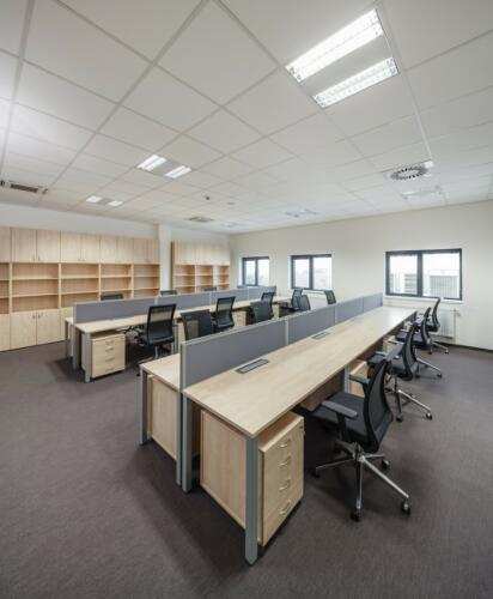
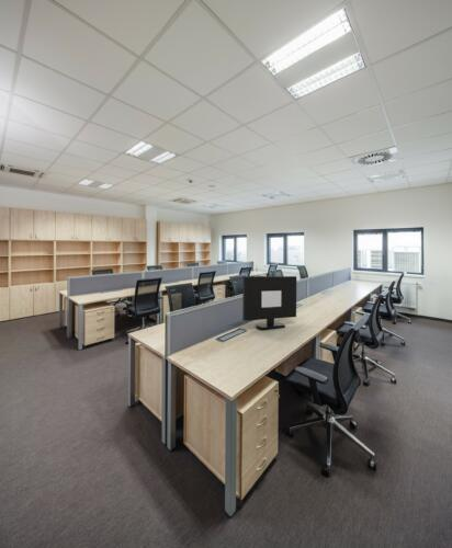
+ monitor (270, 301)
